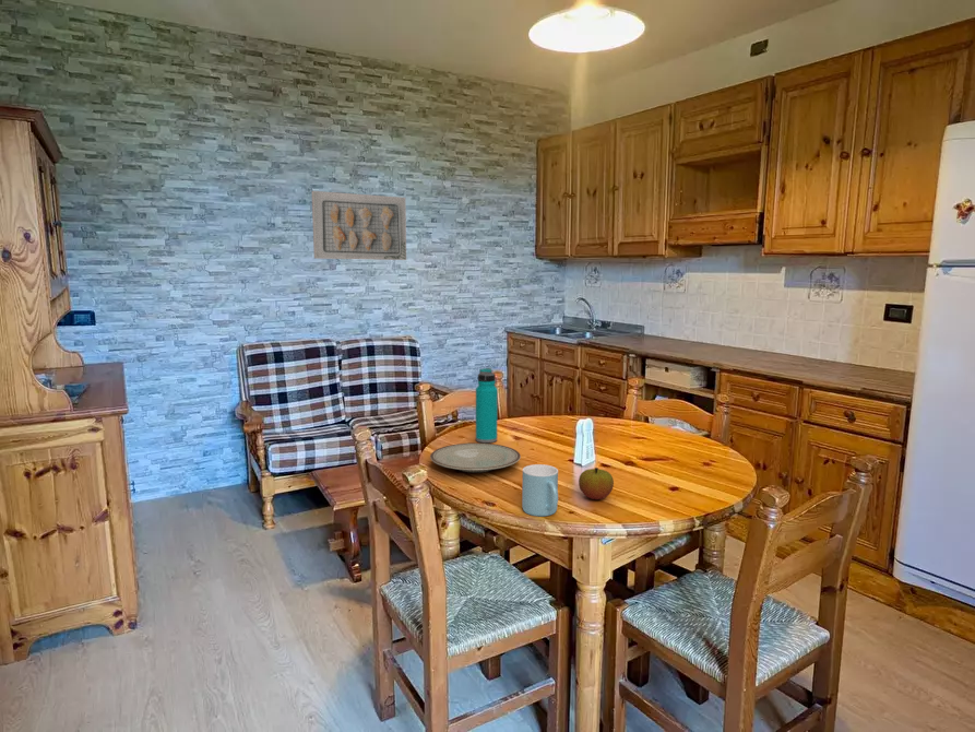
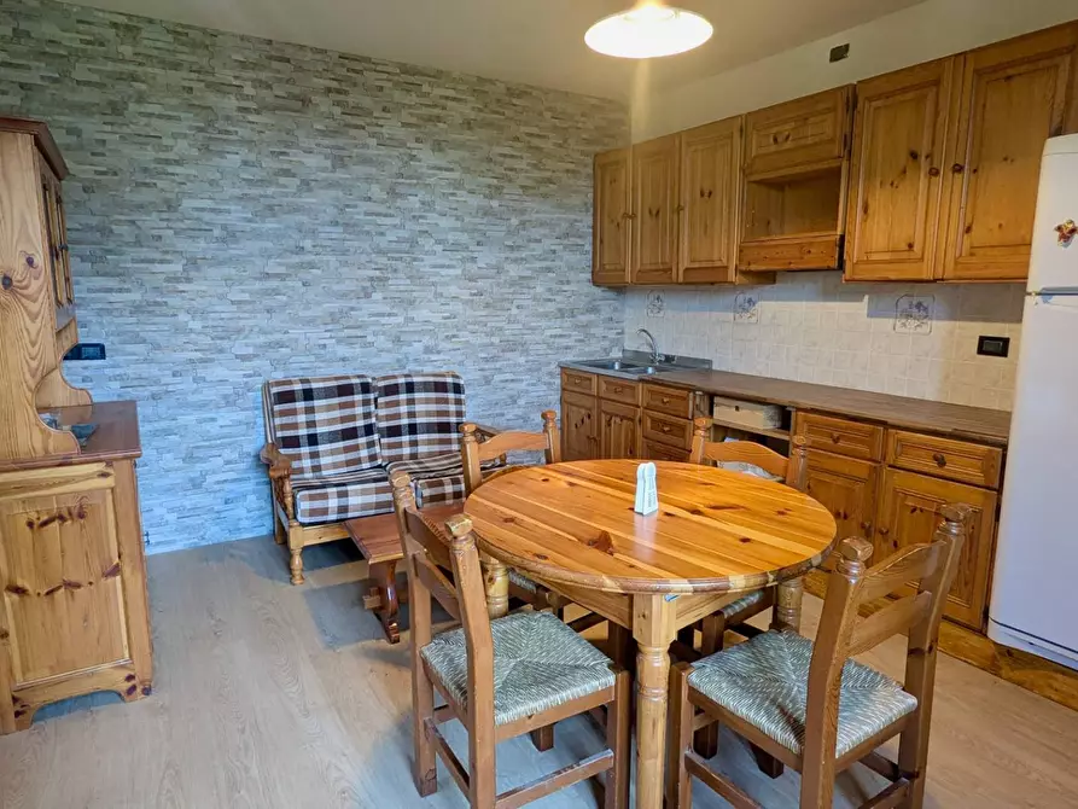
- water bottle (486, 404)
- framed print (360, 226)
- mug (543, 492)
- plate (475, 460)
- apple (595, 483)
